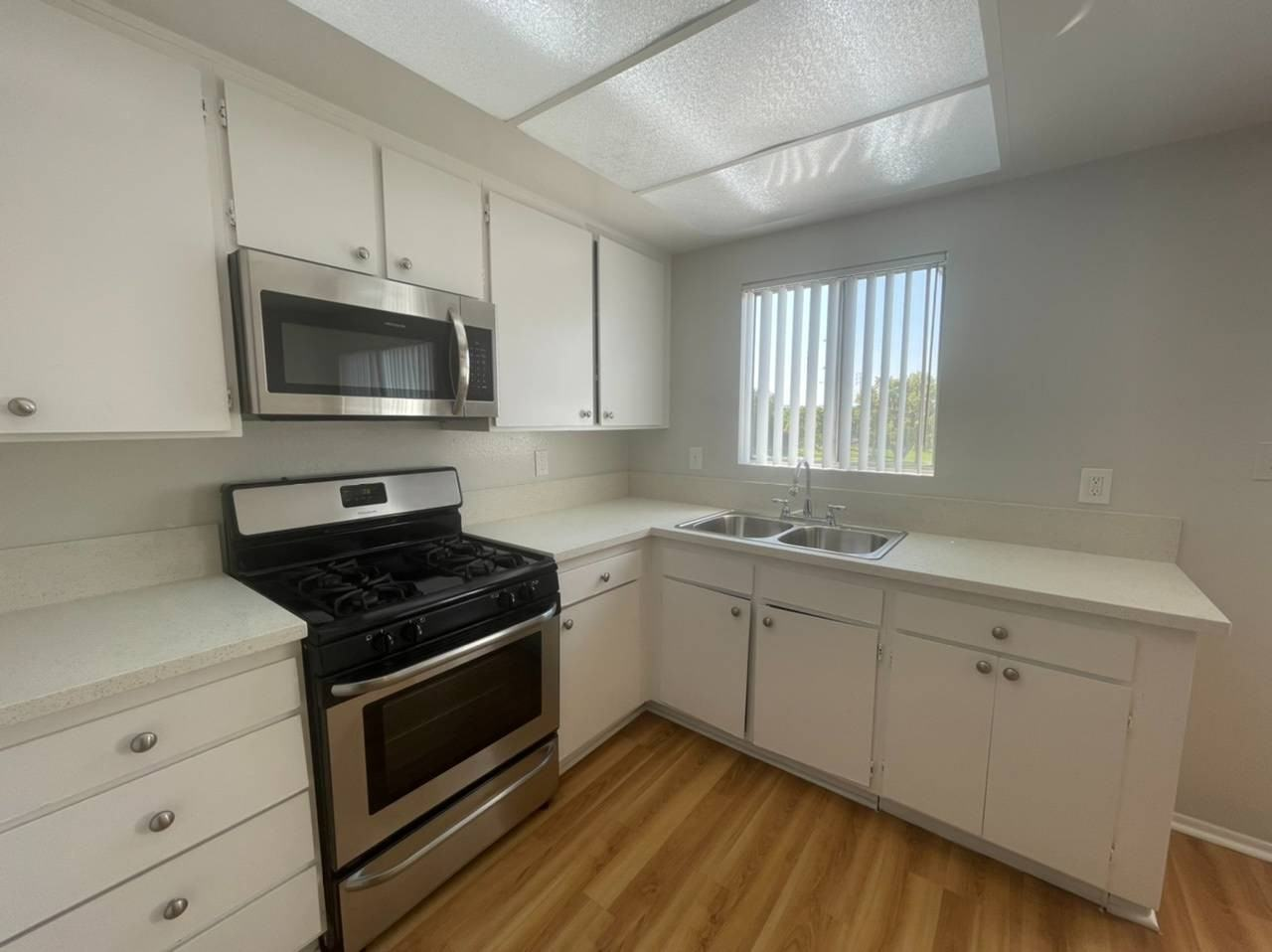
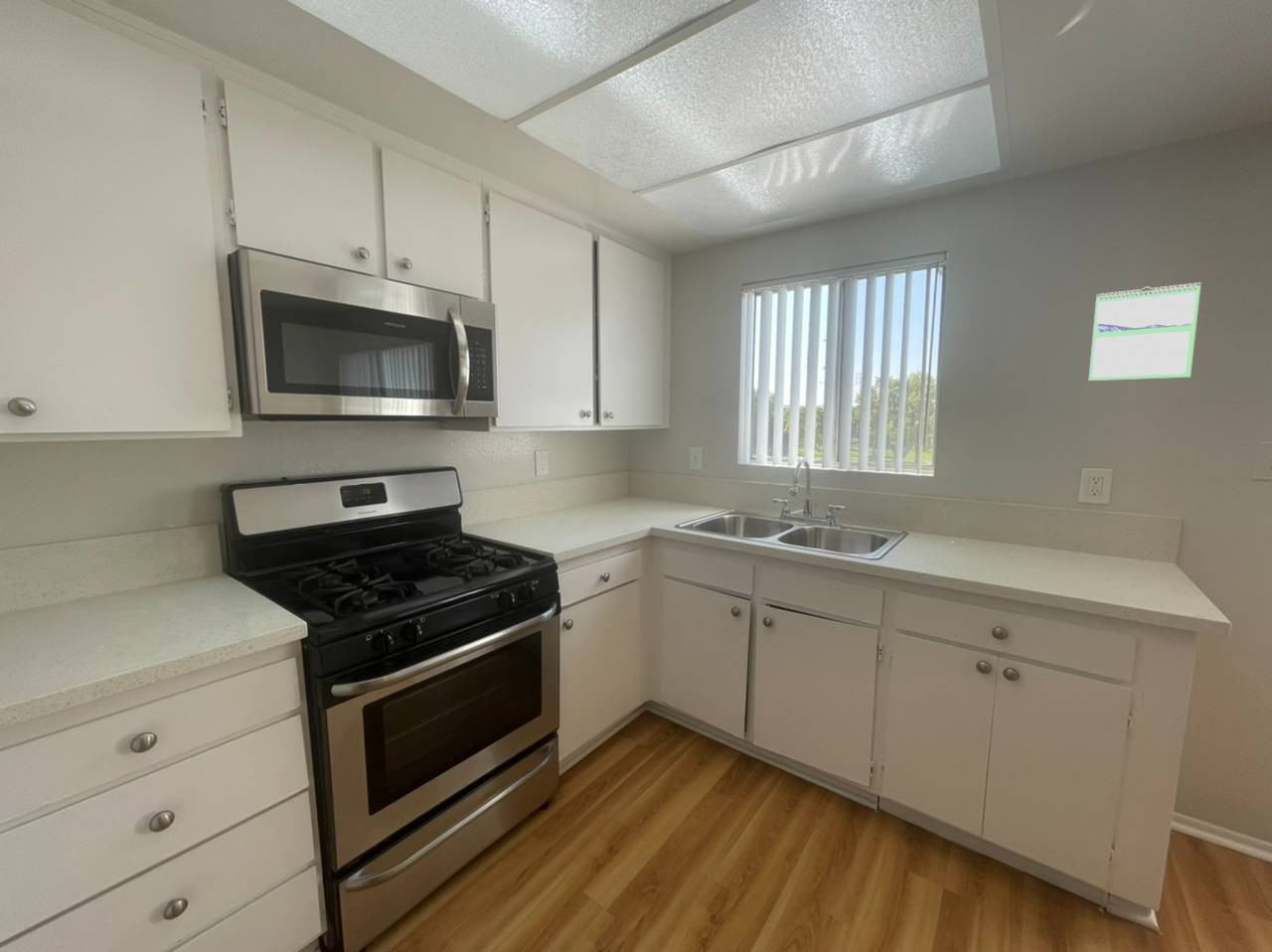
+ calendar (1142, 333)
